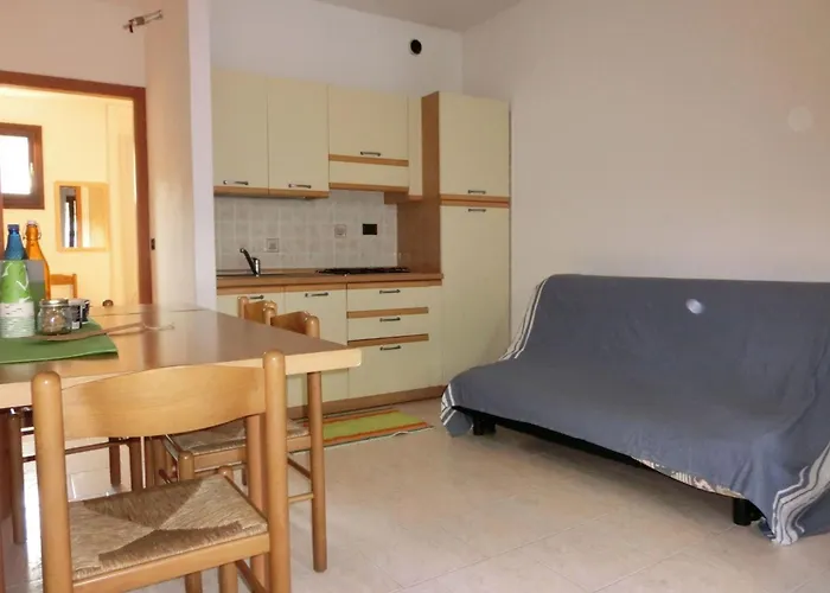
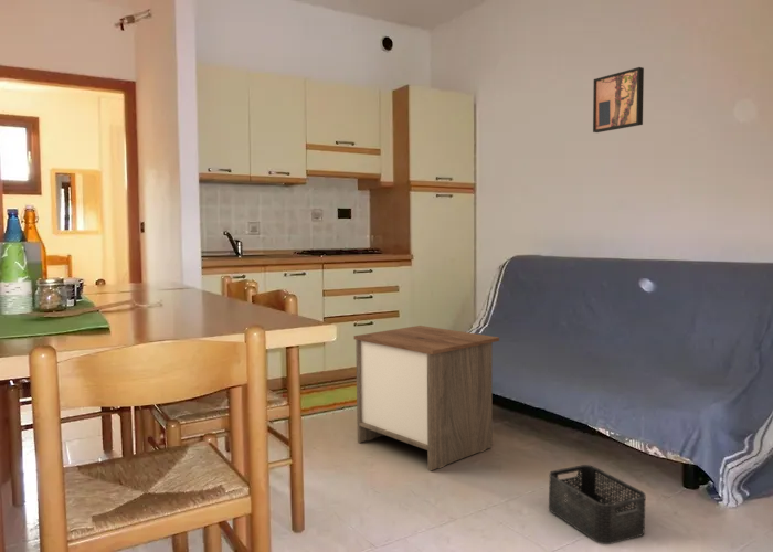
+ storage bin (594, 501)
+ nightstand (426, 390)
+ wall art (617, 100)
